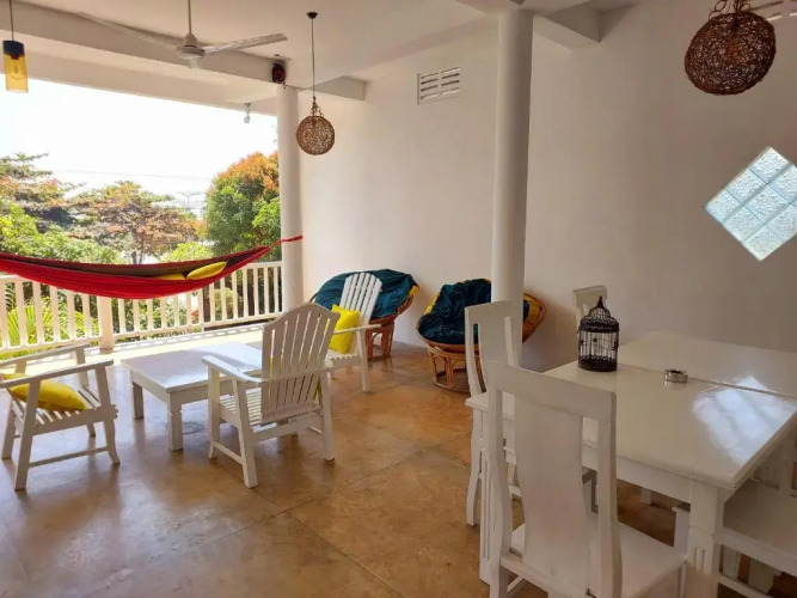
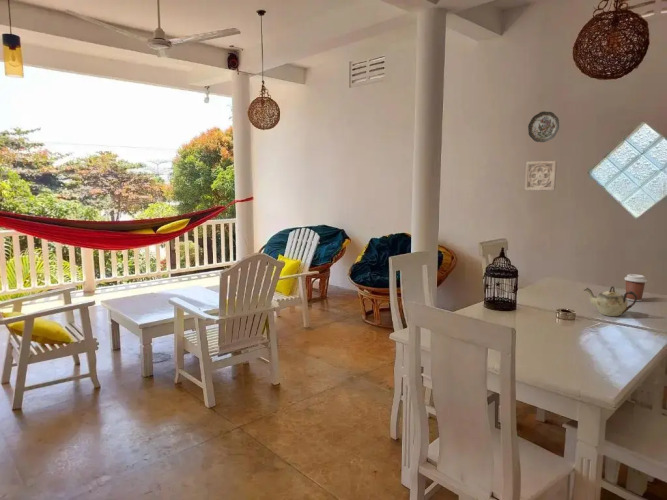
+ wall ornament (540, 175)
+ coffee cup (634, 287)
+ teapot (608, 299)
+ decorative plate (543, 127)
